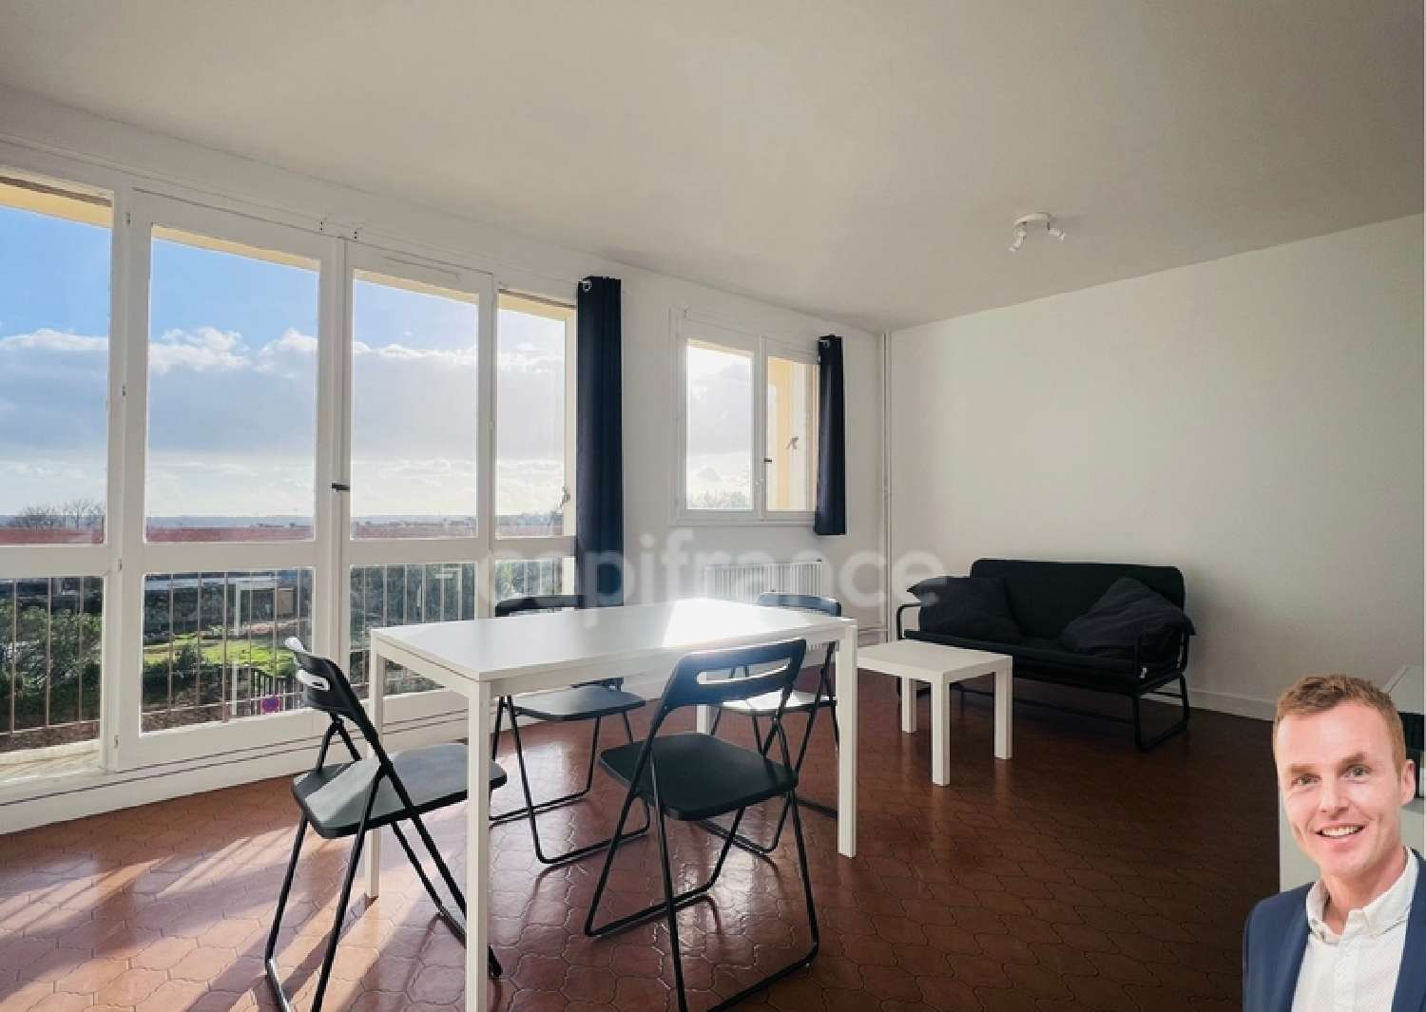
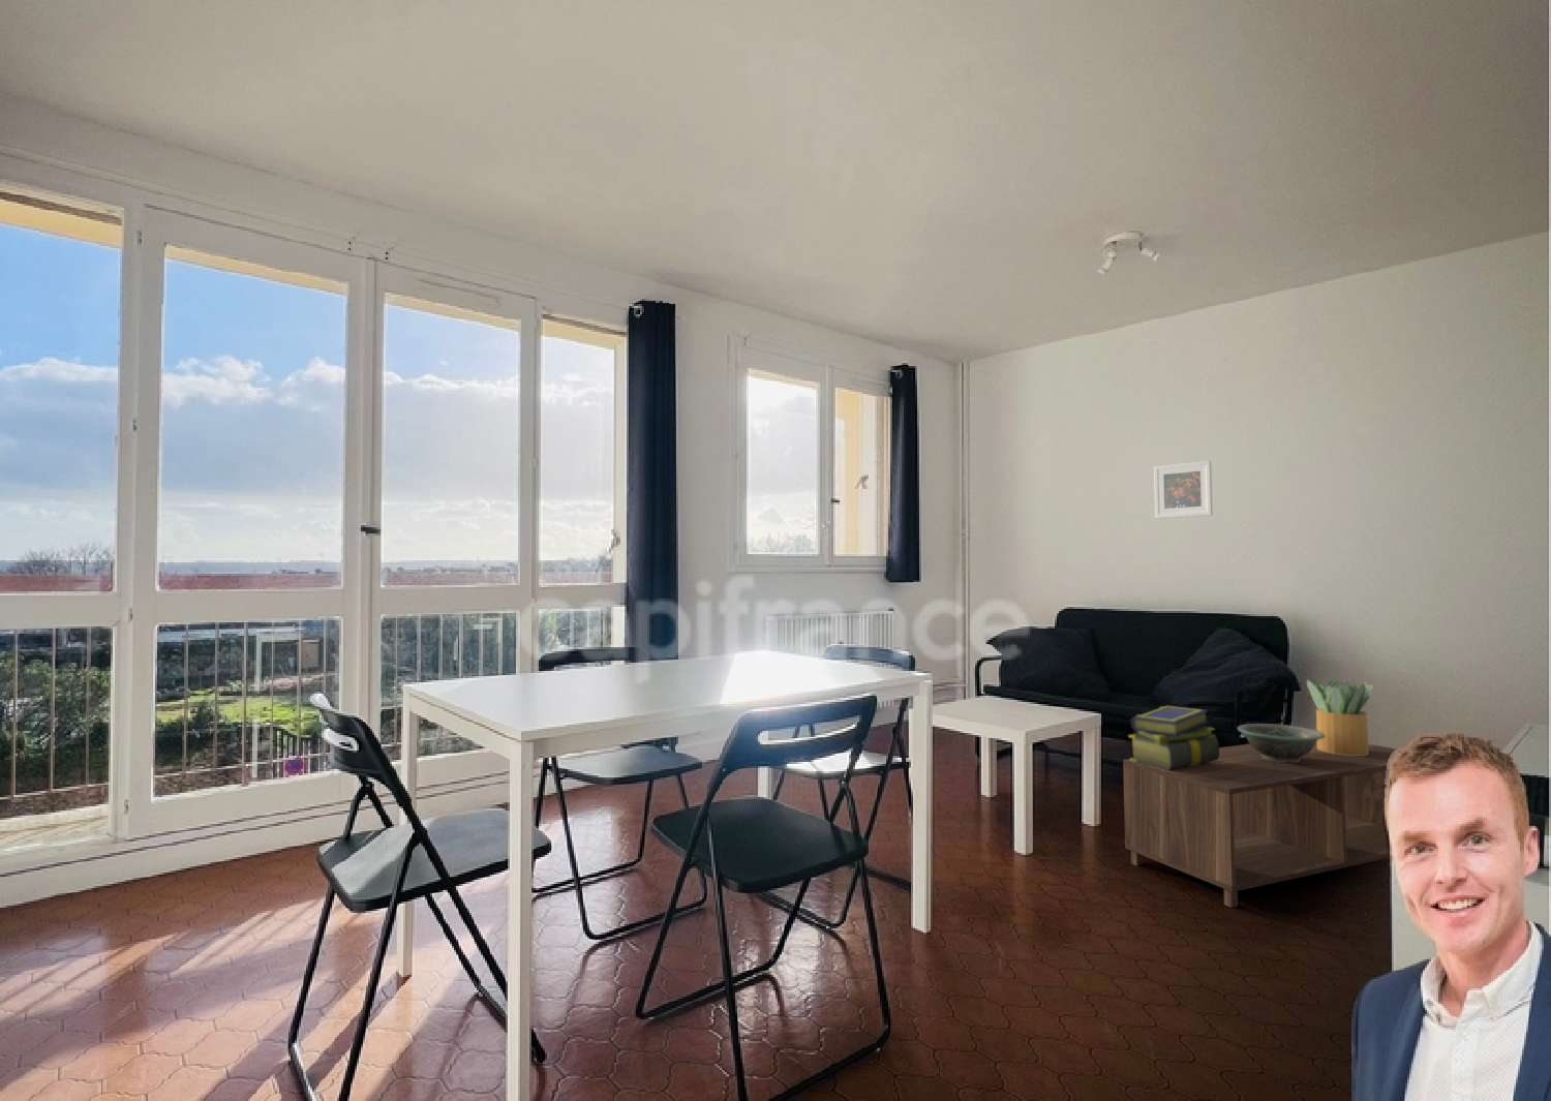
+ coffee table (1283, 809)
+ potted plant (1338, 714)
+ decorative bowl (1281, 744)
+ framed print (1182, 490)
+ stack of books (1172, 735)
